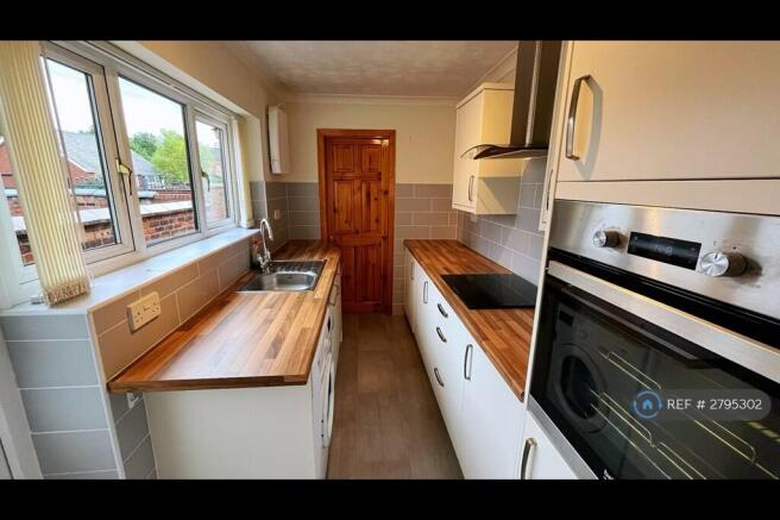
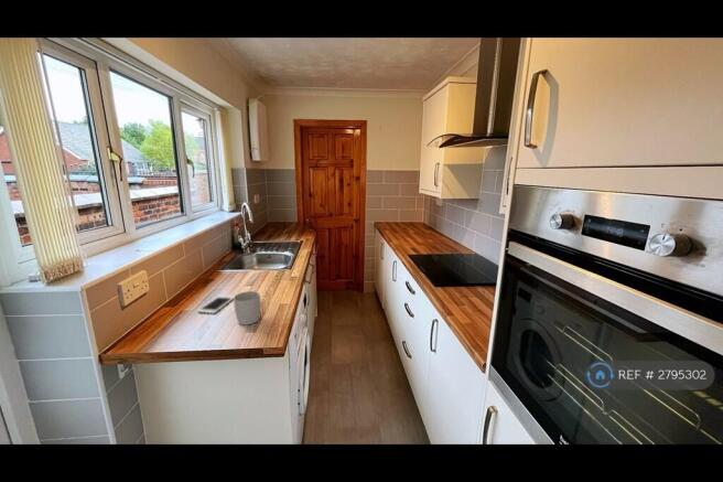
+ cell phone (217, 303)
+ mug (248, 306)
